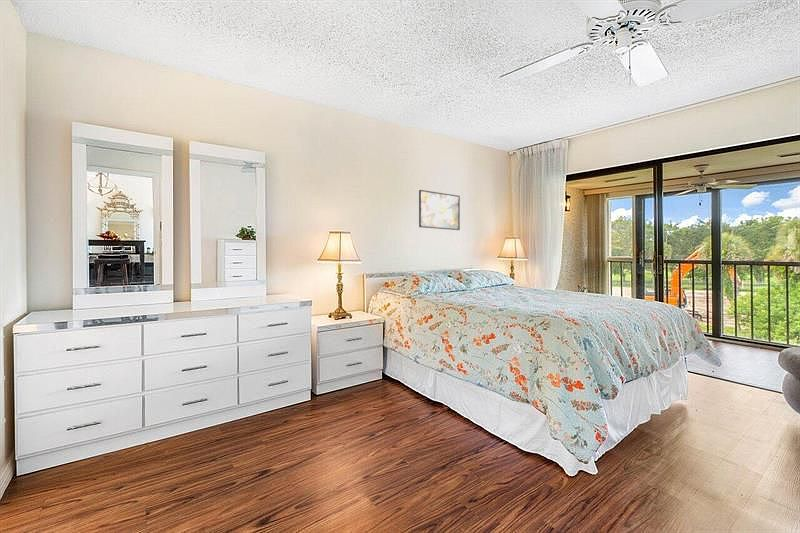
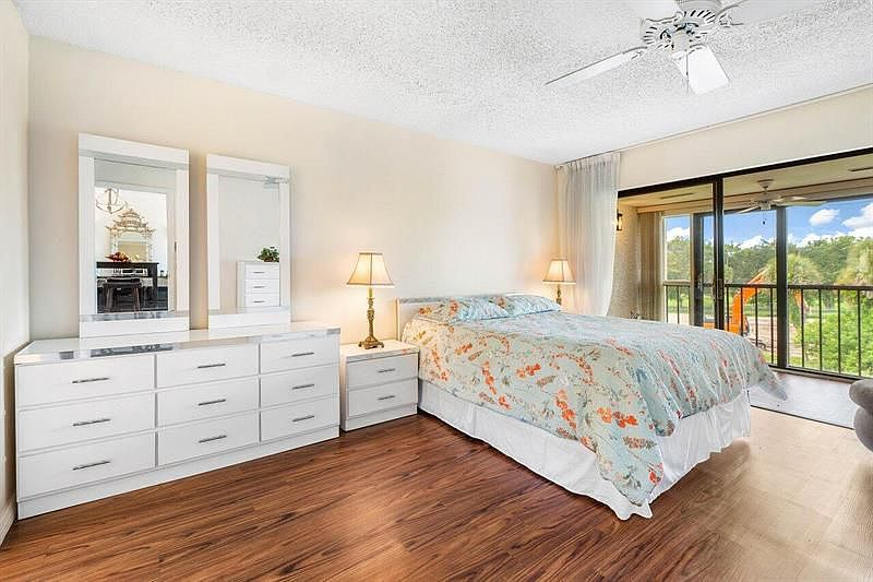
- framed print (440, 210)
